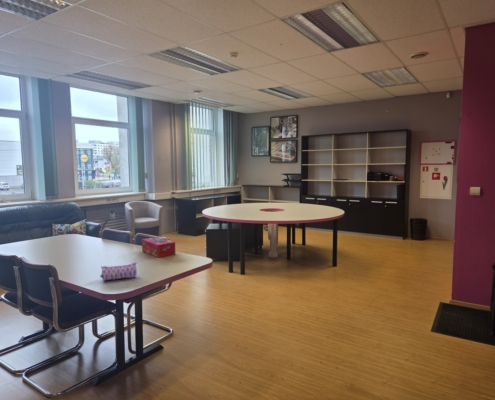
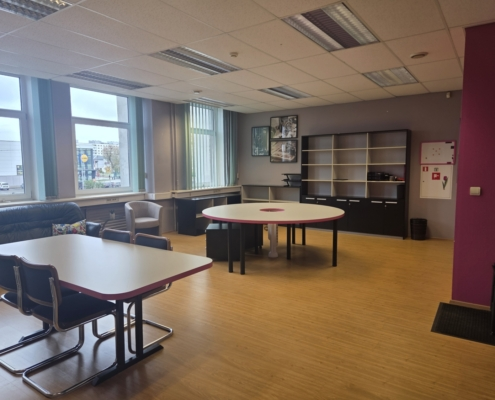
- pencil case (119, 271)
- tissue box (158, 246)
